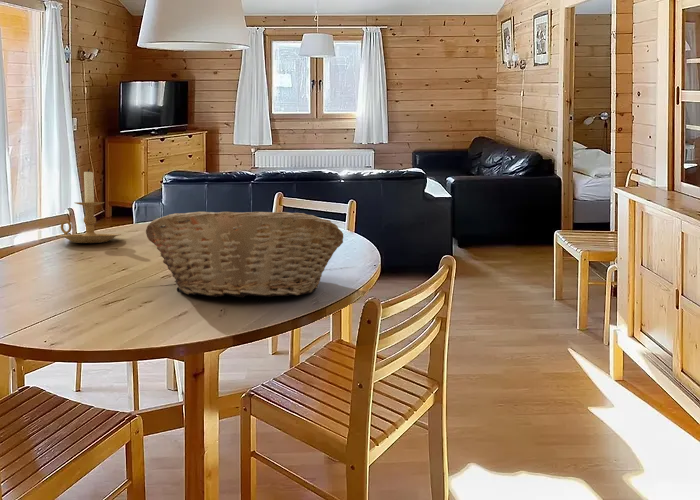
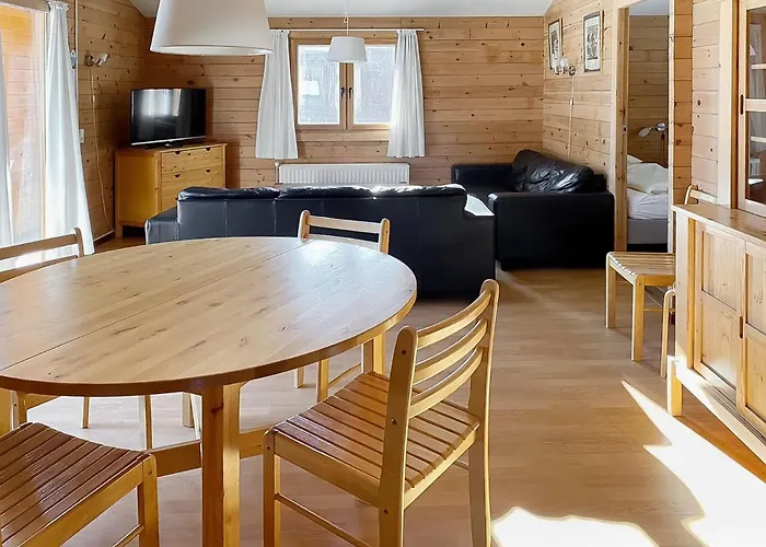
- fruit basket (245, 251)
- candle holder (89, 205)
